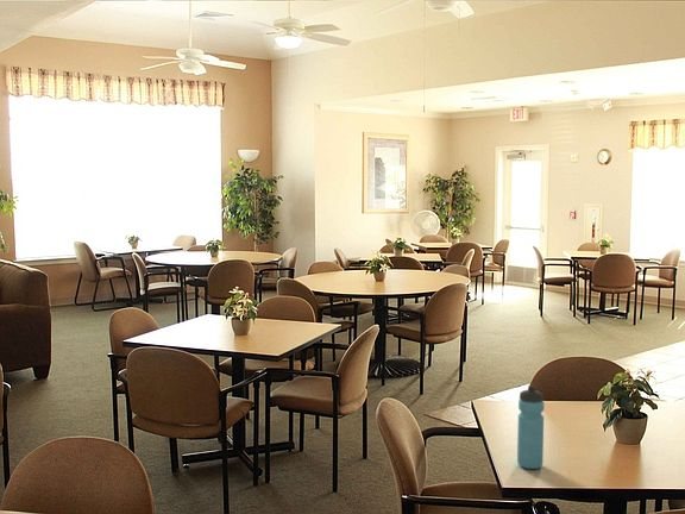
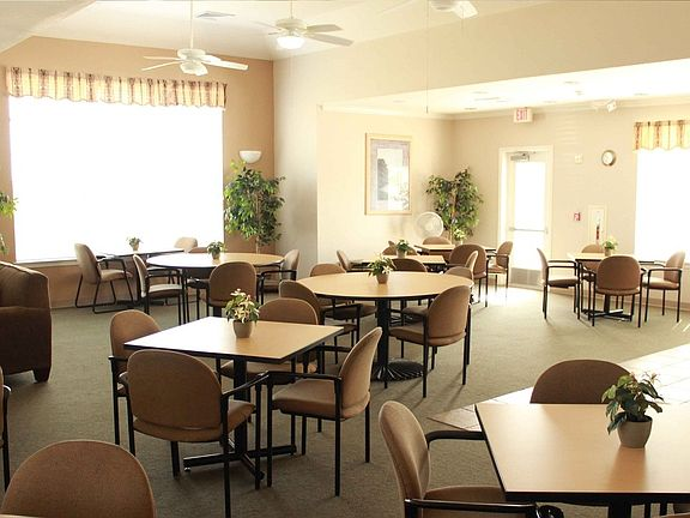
- water bottle (530, 425)
